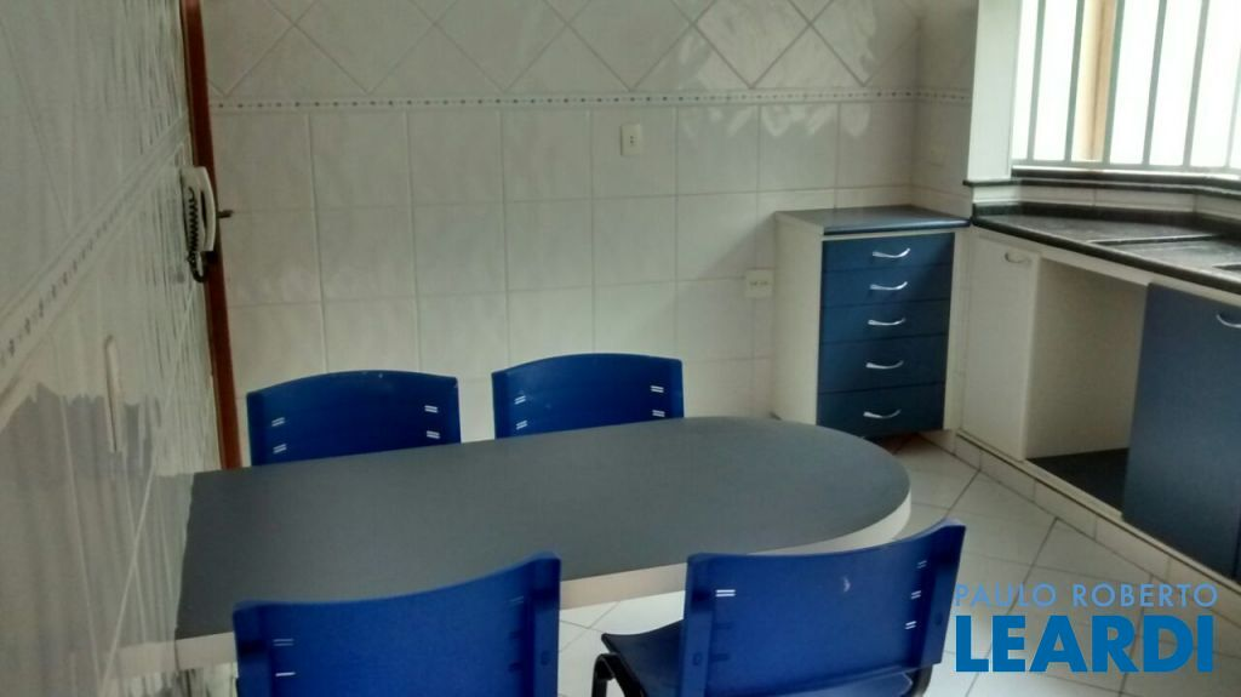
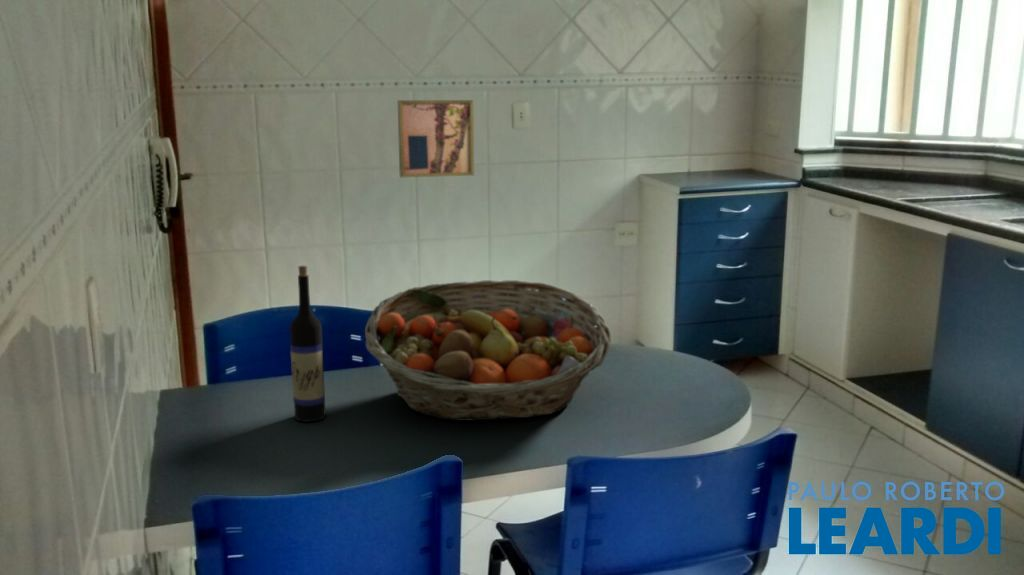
+ fruit basket (488, 347)
+ wine bottle (306, 342)
+ wall art (436, 138)
